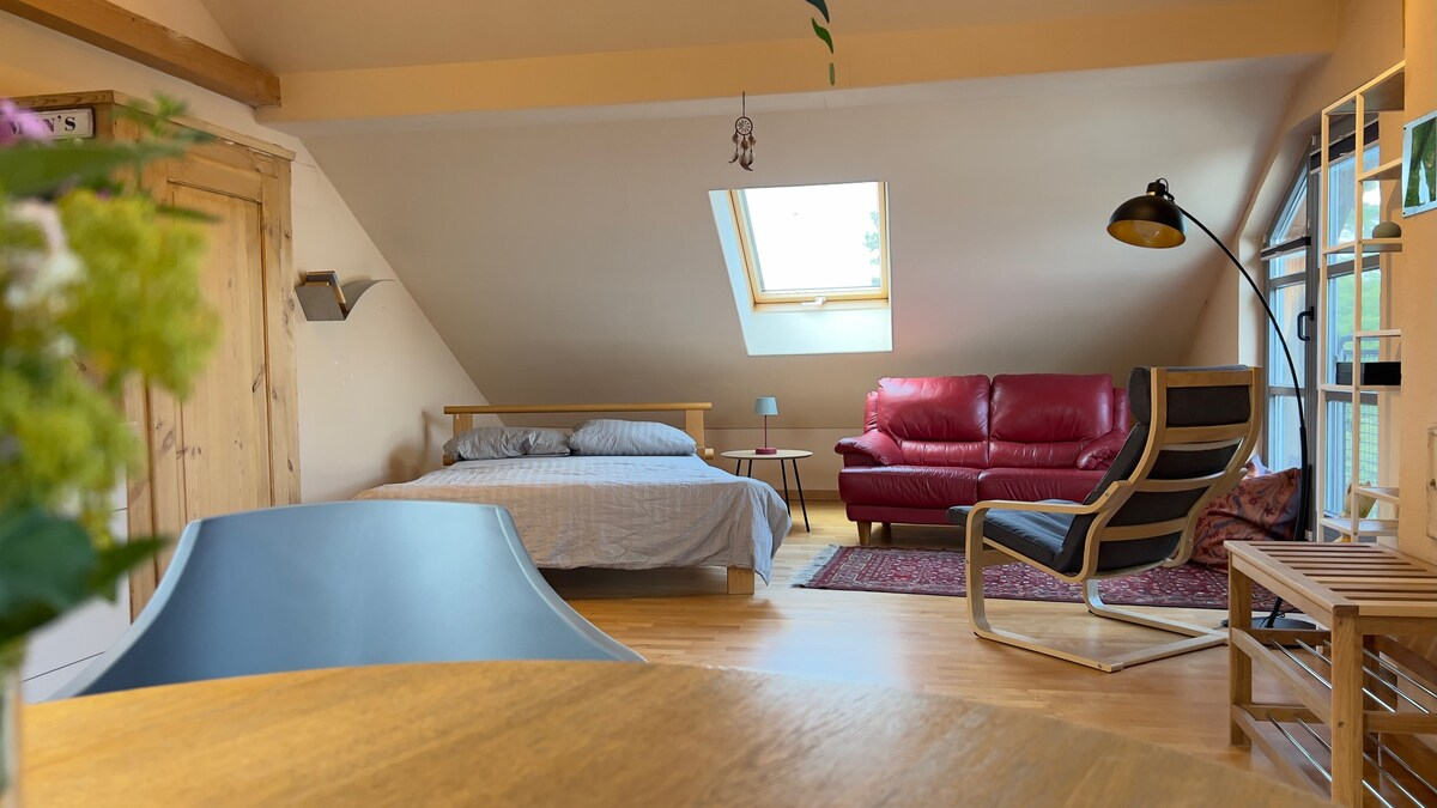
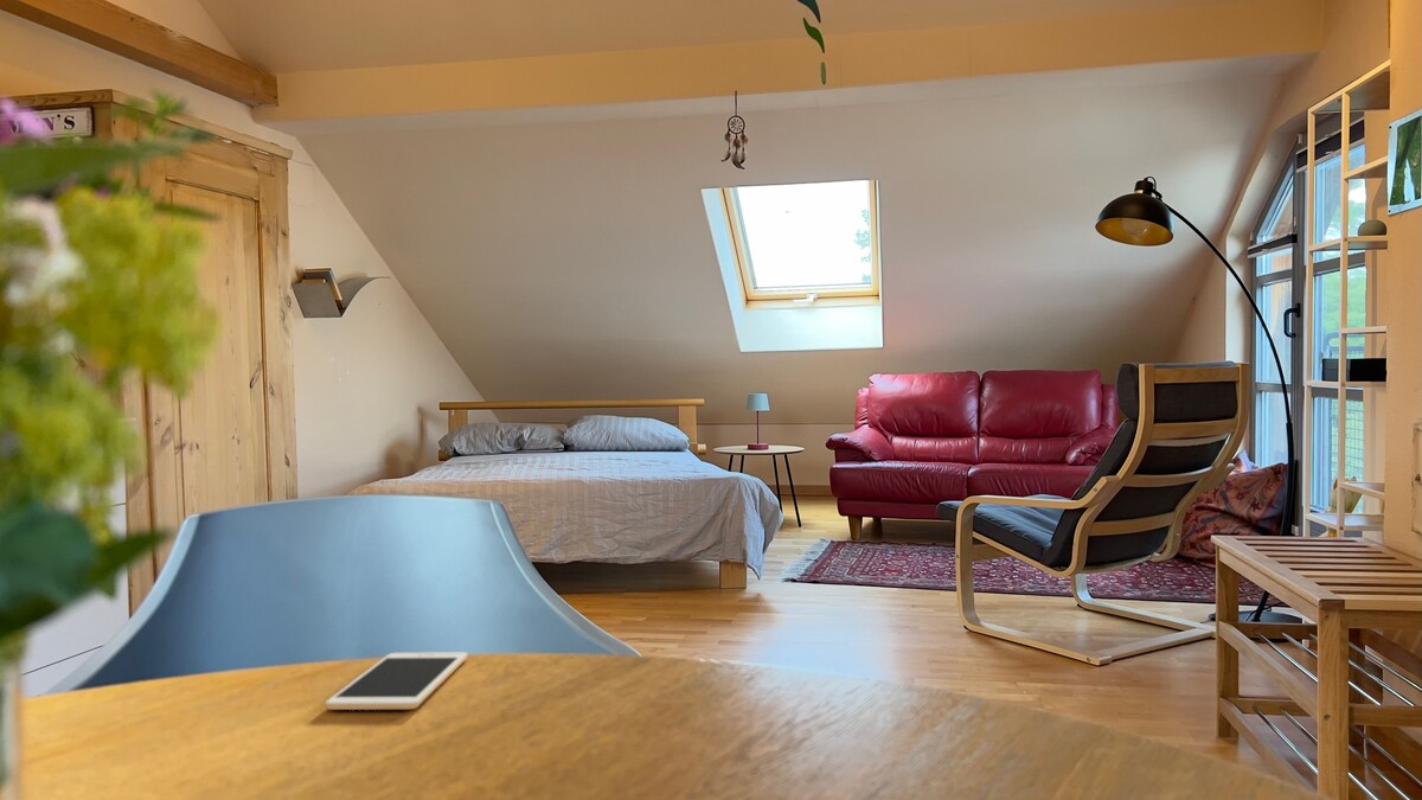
+ cell phone (402, 678)
